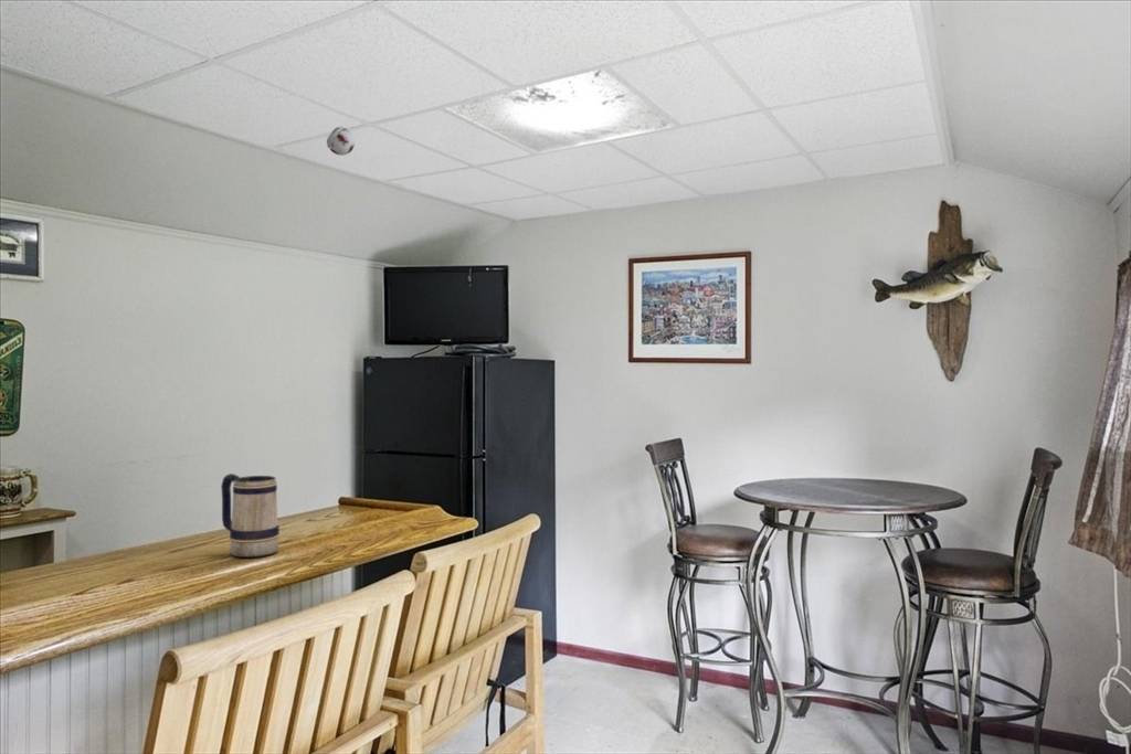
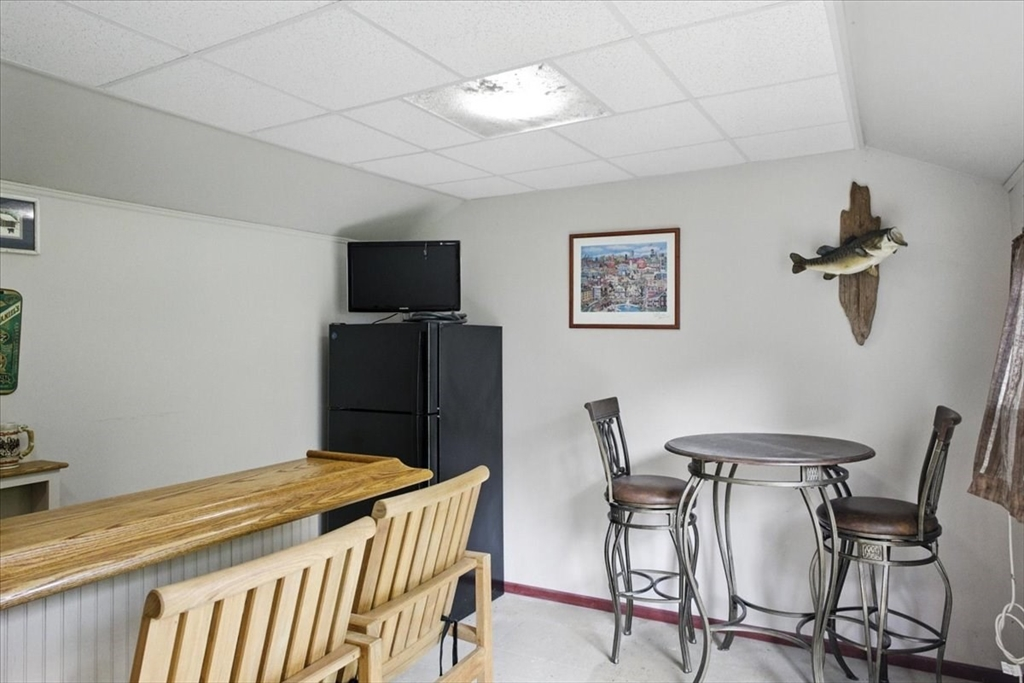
- smoke detector (340, 140)
- beer mug (247, 513)
